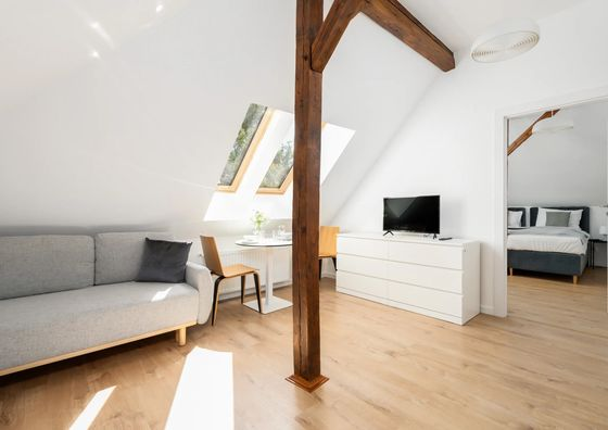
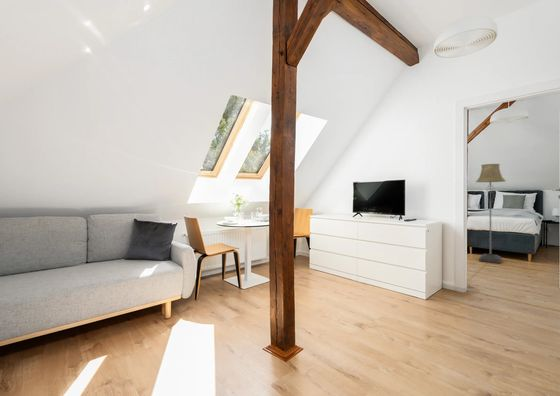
+ floor lamp (490, 212)
